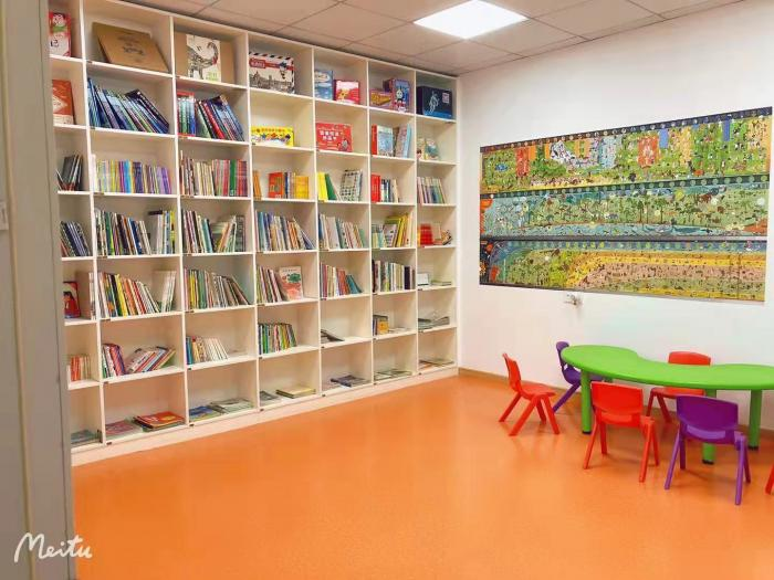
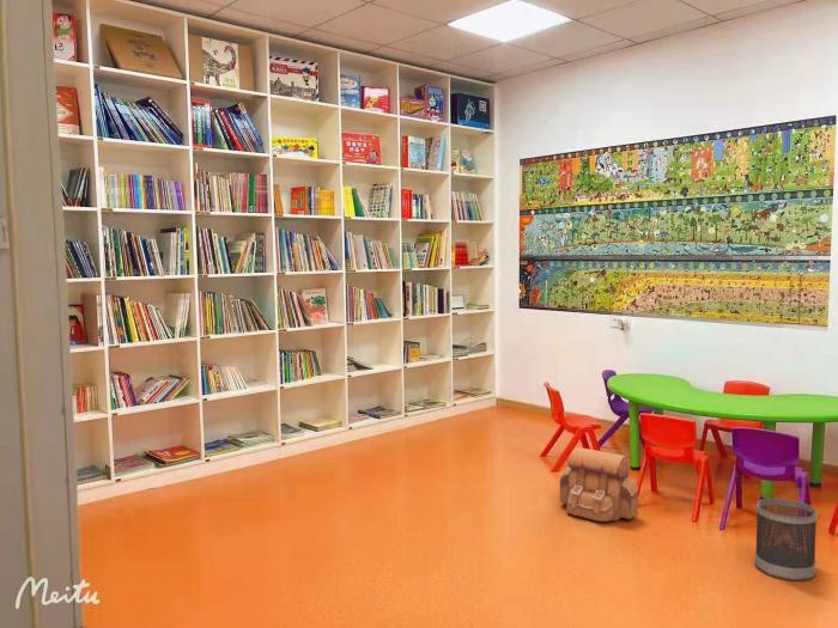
+ backpack (597, 481)
+ wastebasket (785, 537)
